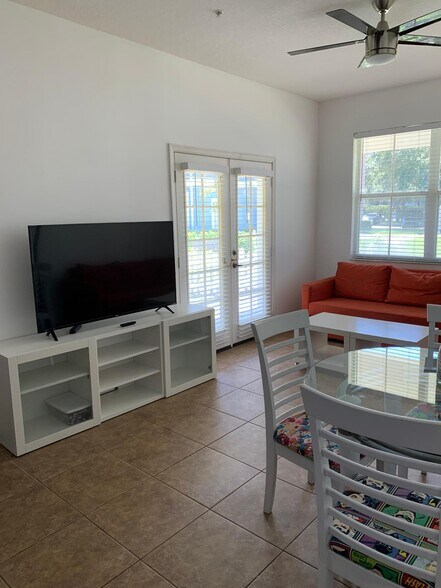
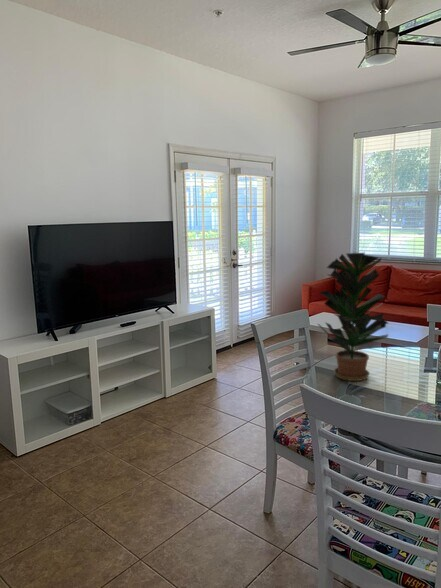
+ potted plant (357, 317)
